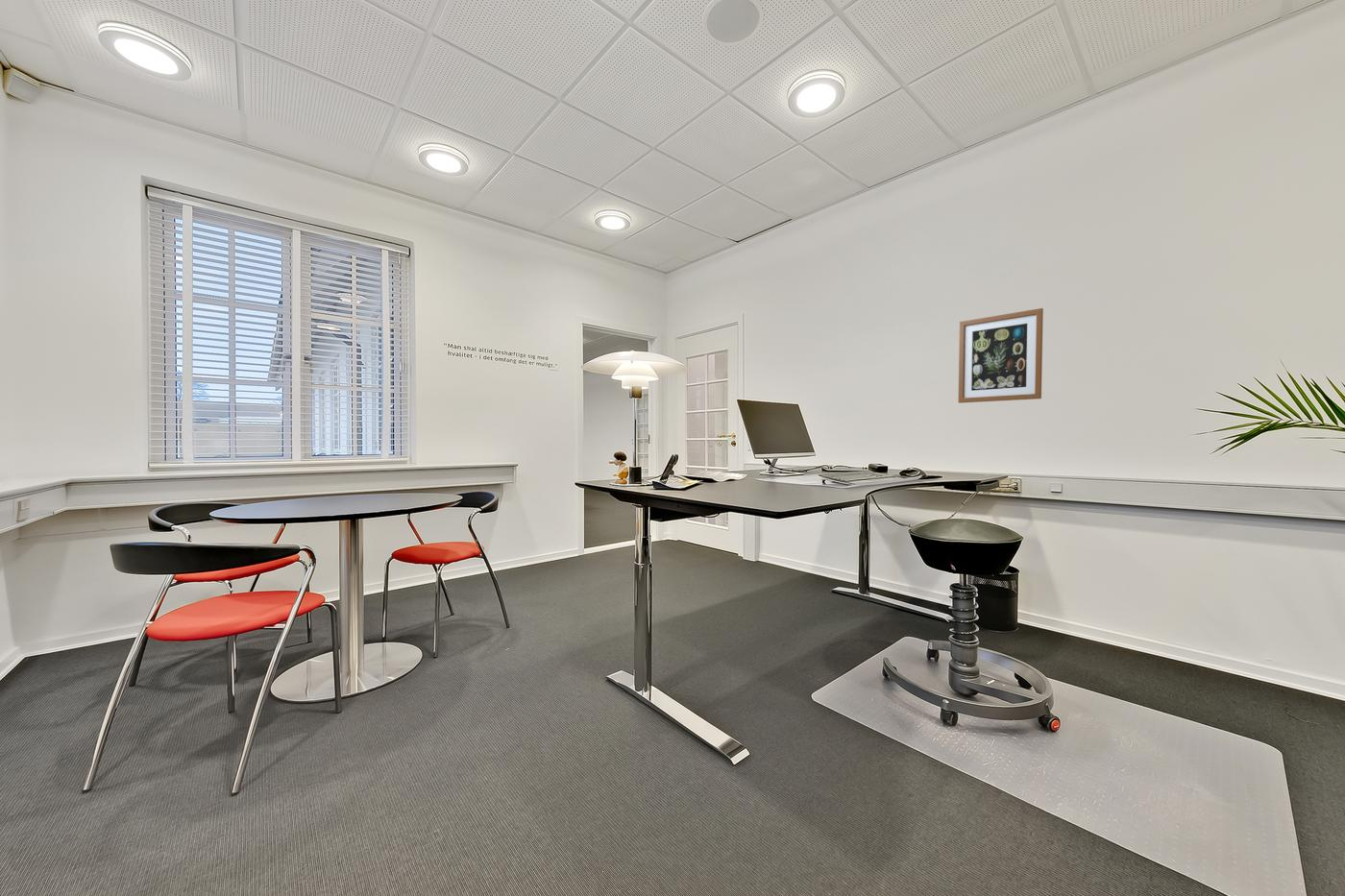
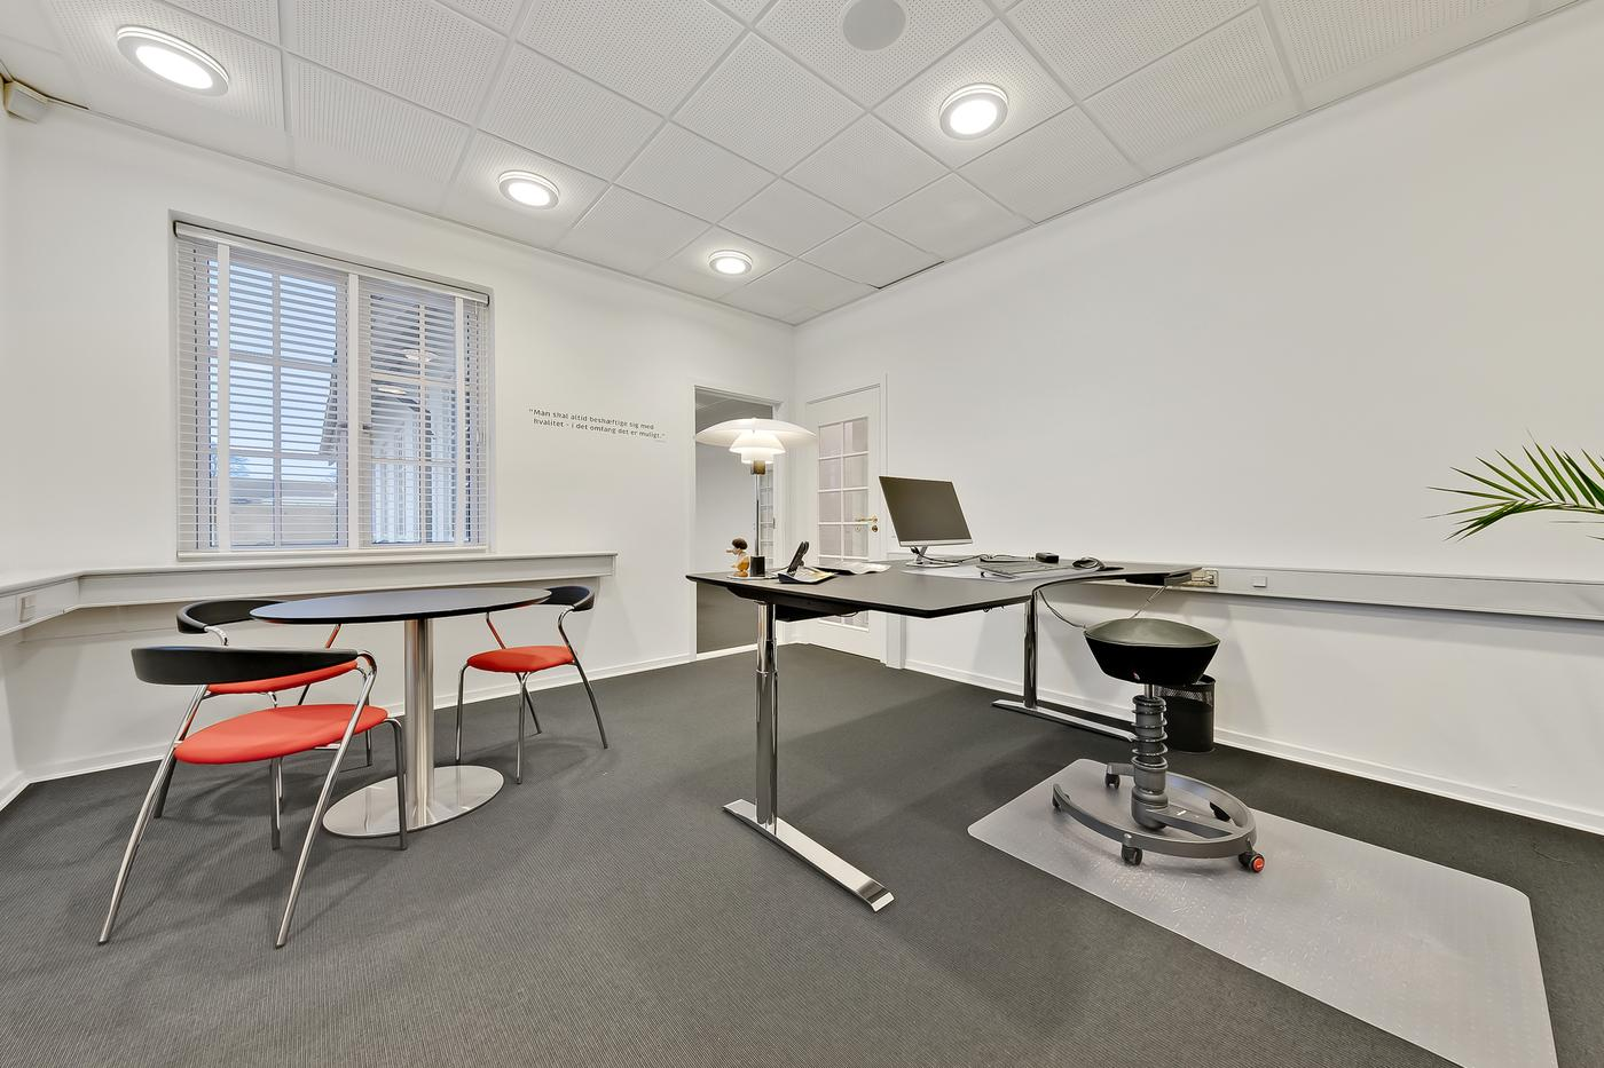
- wall art (998, 358)
